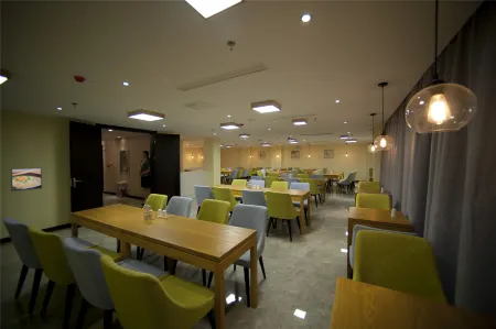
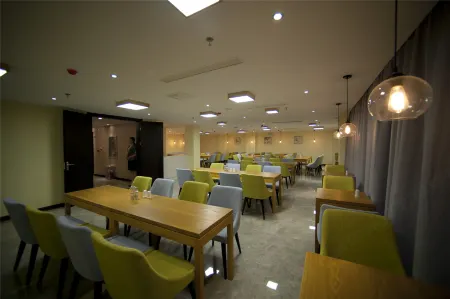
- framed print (26, 178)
